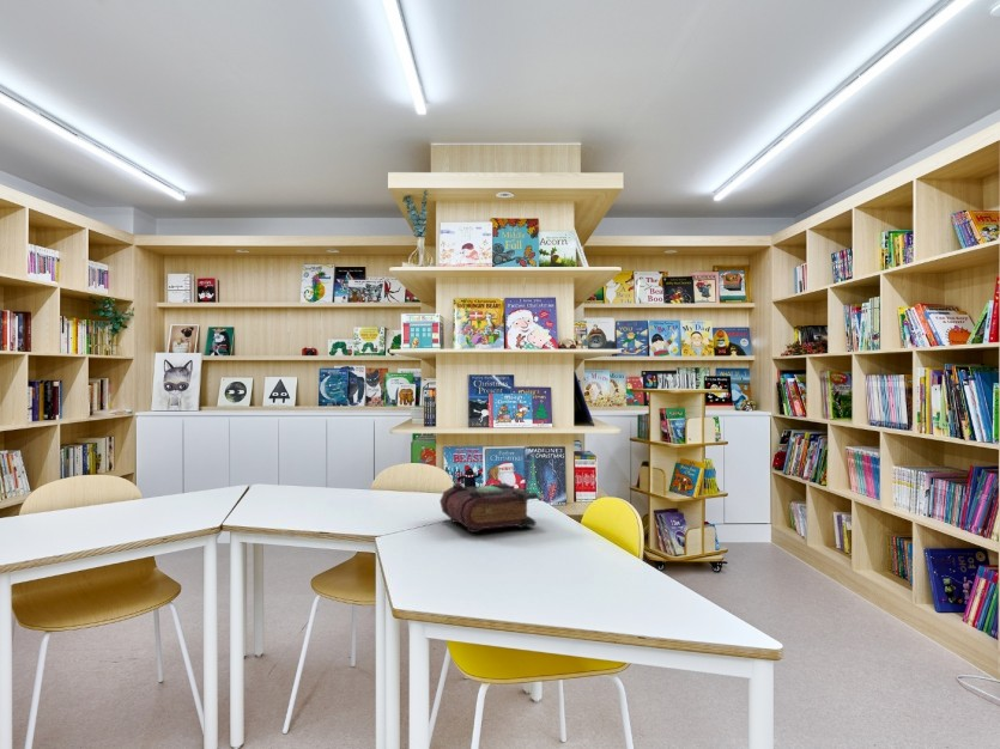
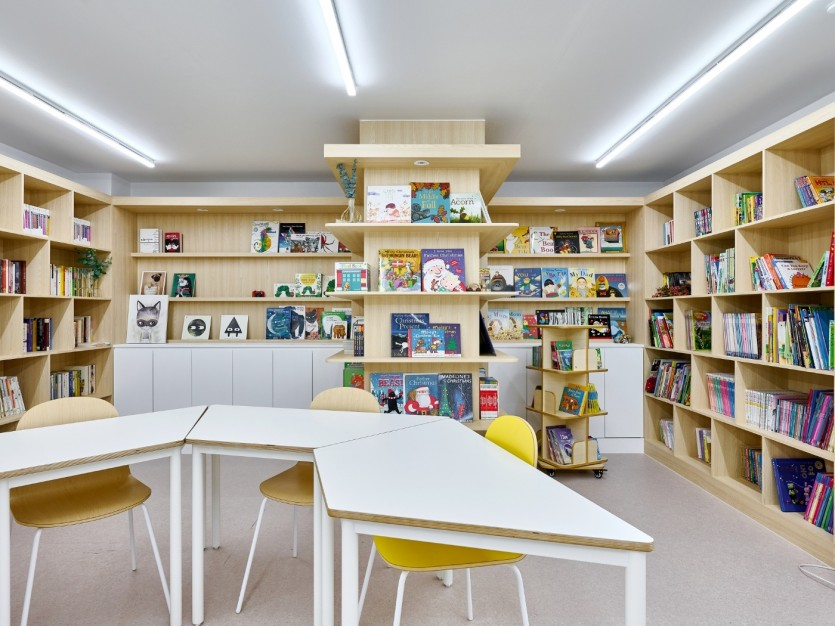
- book (486, 504)
